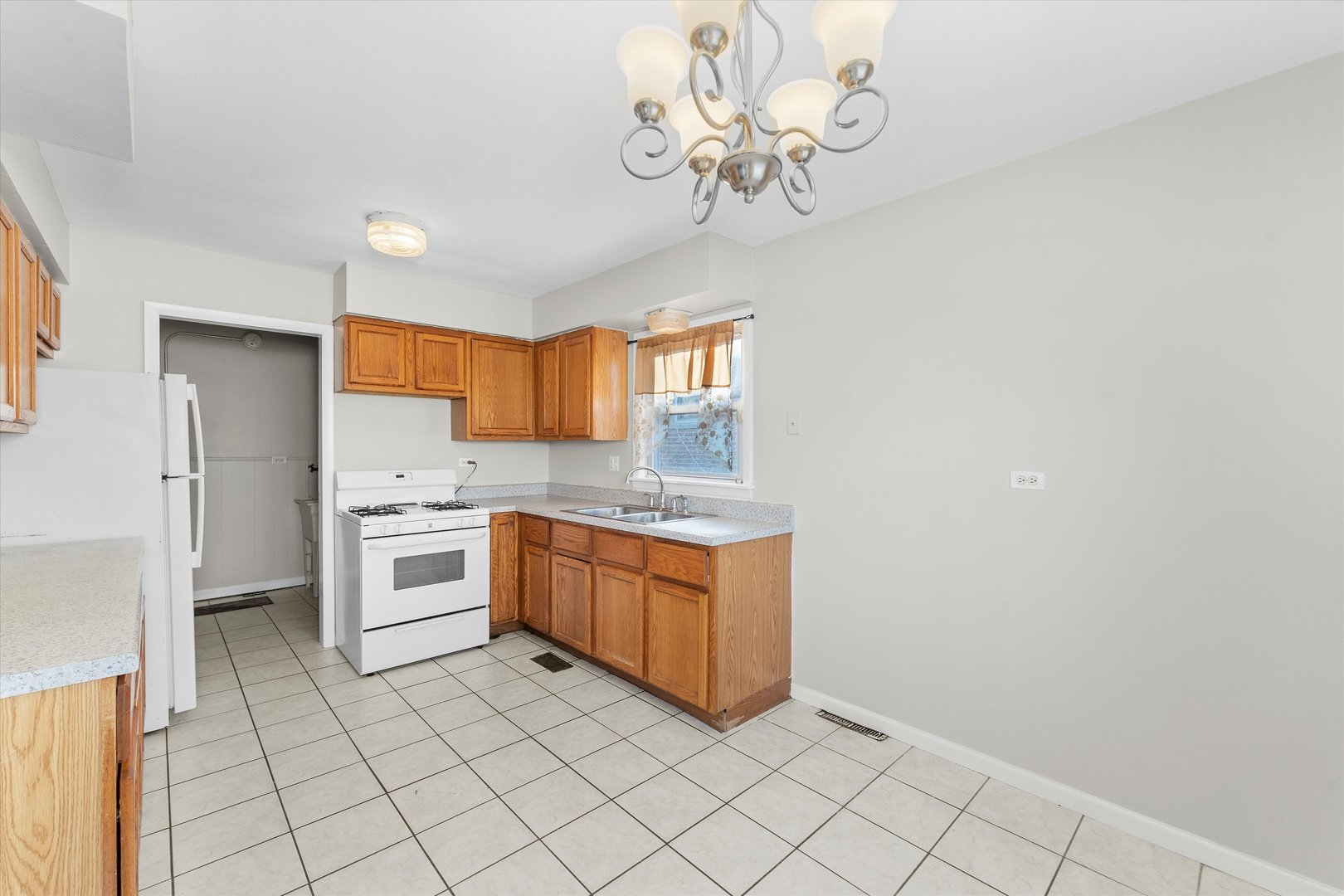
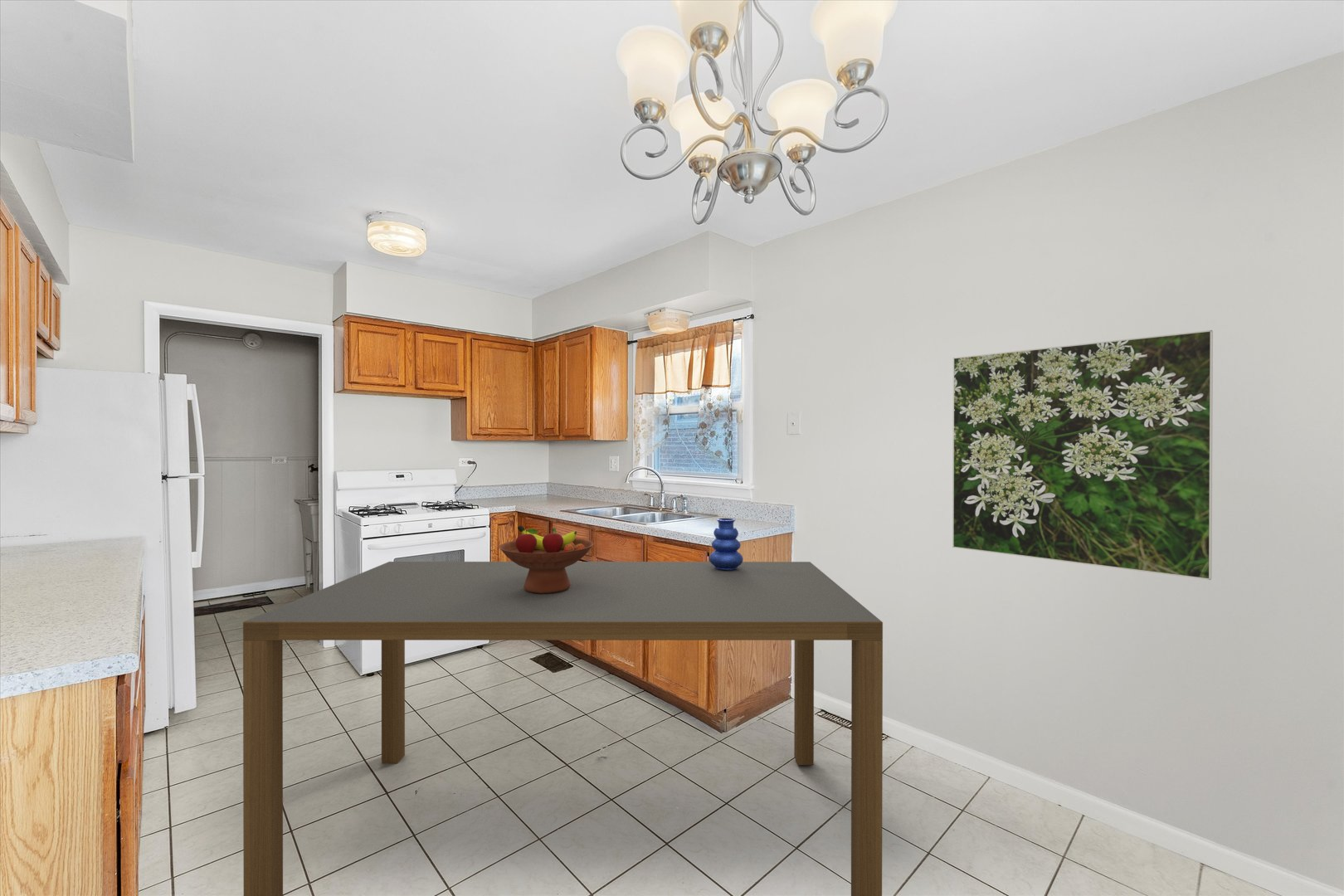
+ fruit bowl (547, 557)
+ vase (726, 543)
+ dining table (602, 743)
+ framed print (1065, 453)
